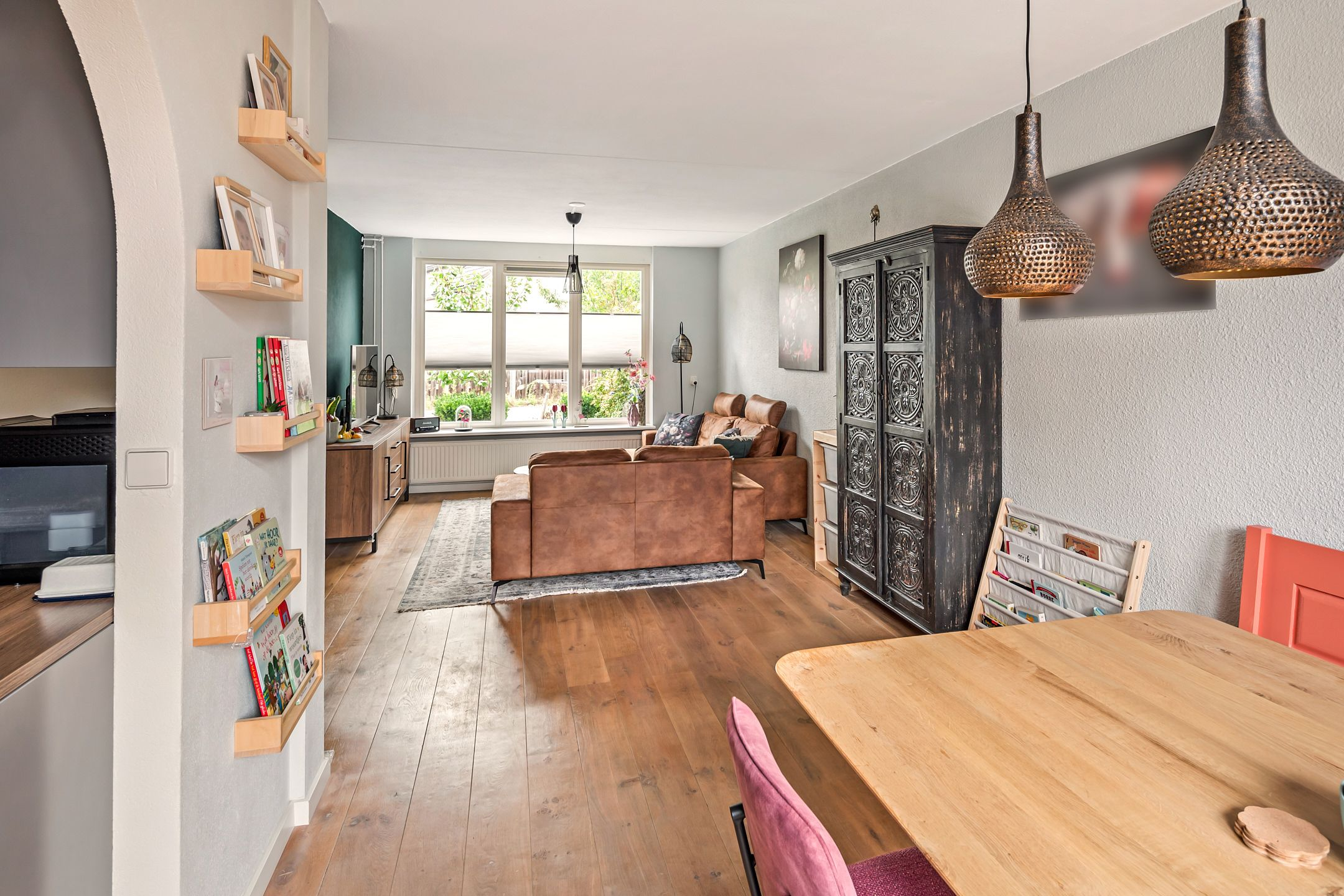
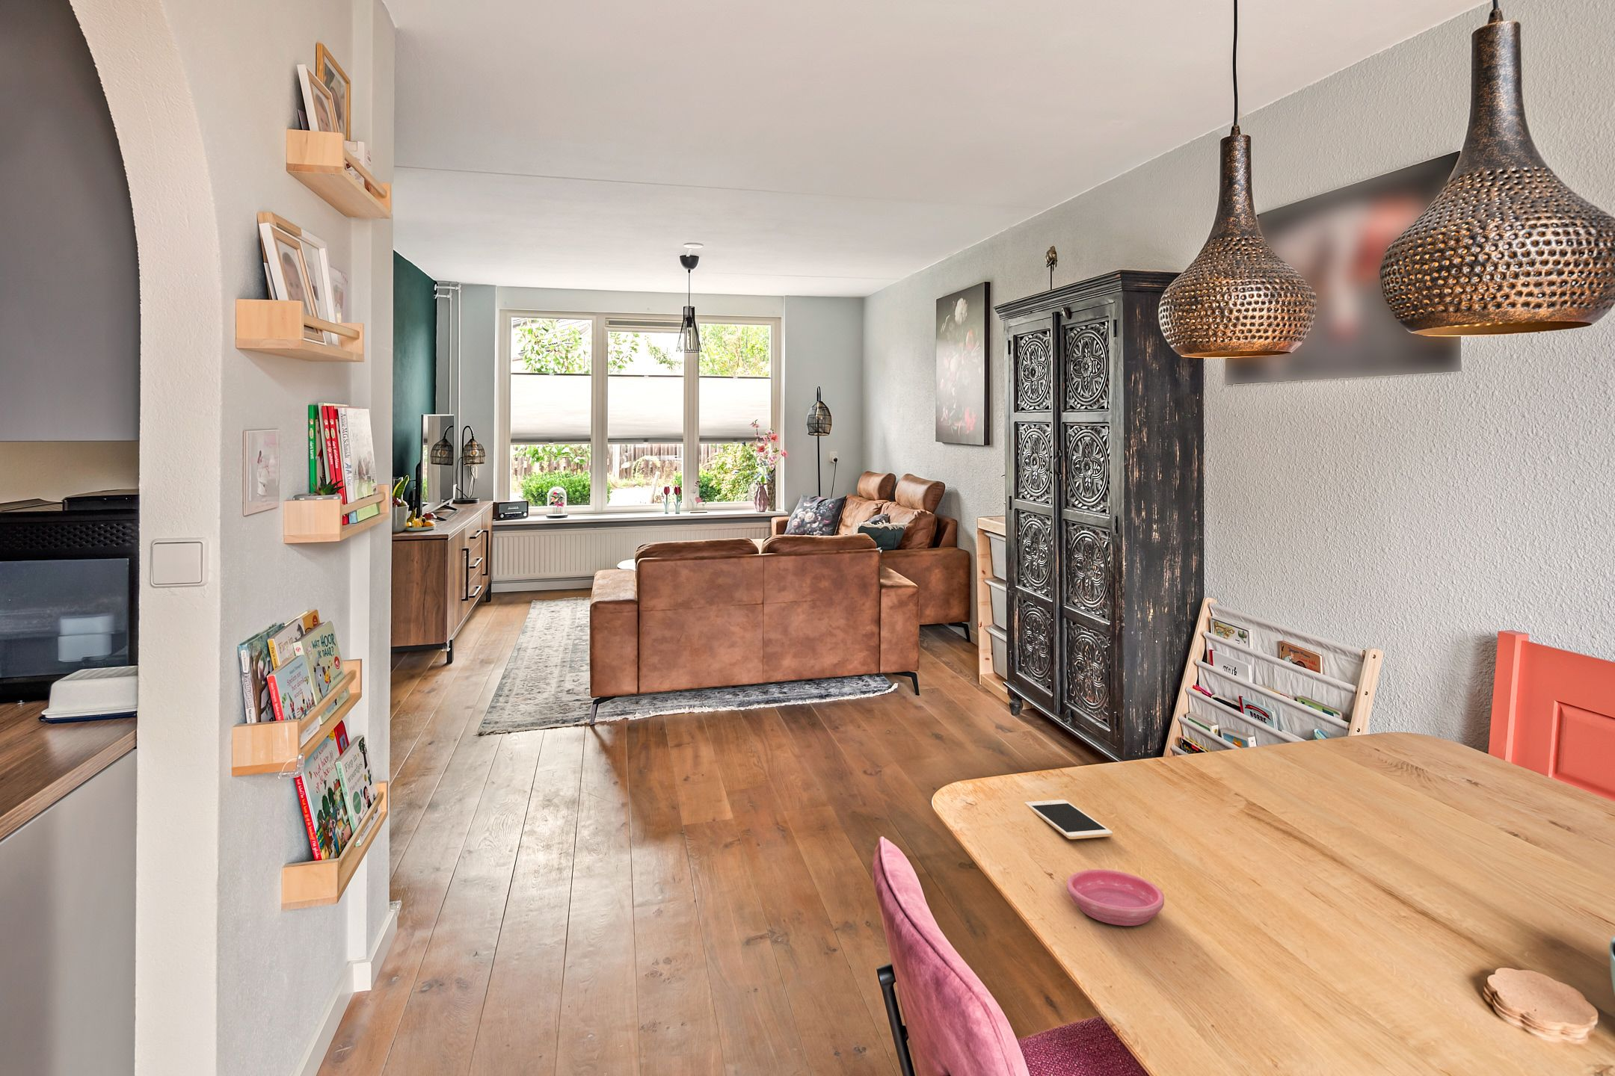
+ saucer (1114, 898)
+ cell phone (1066, 818)
